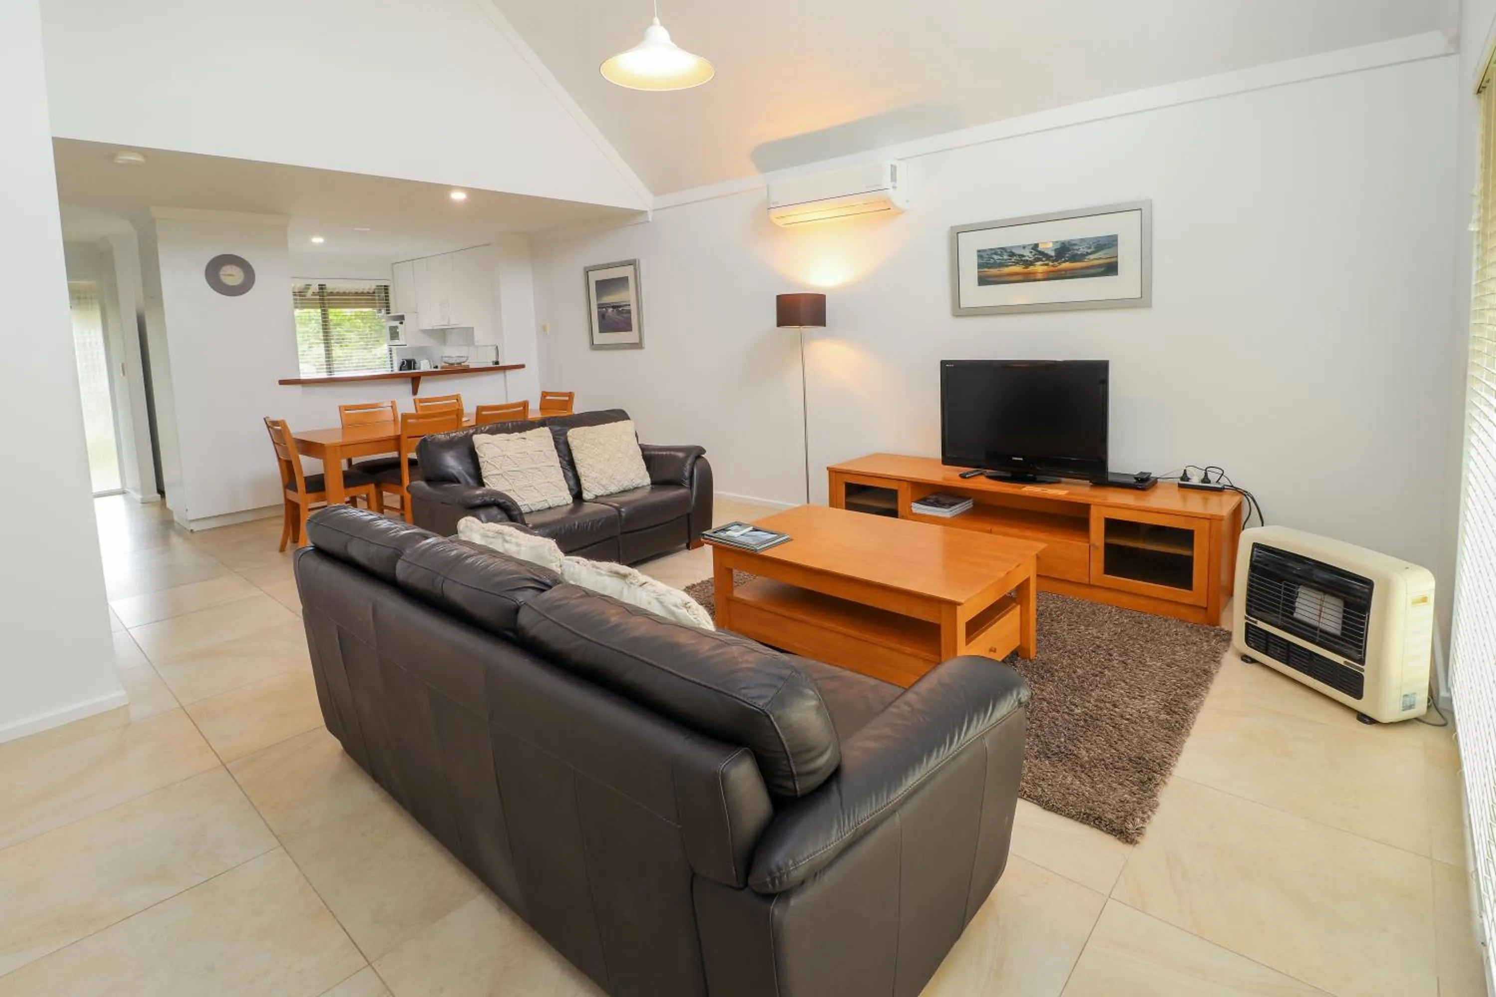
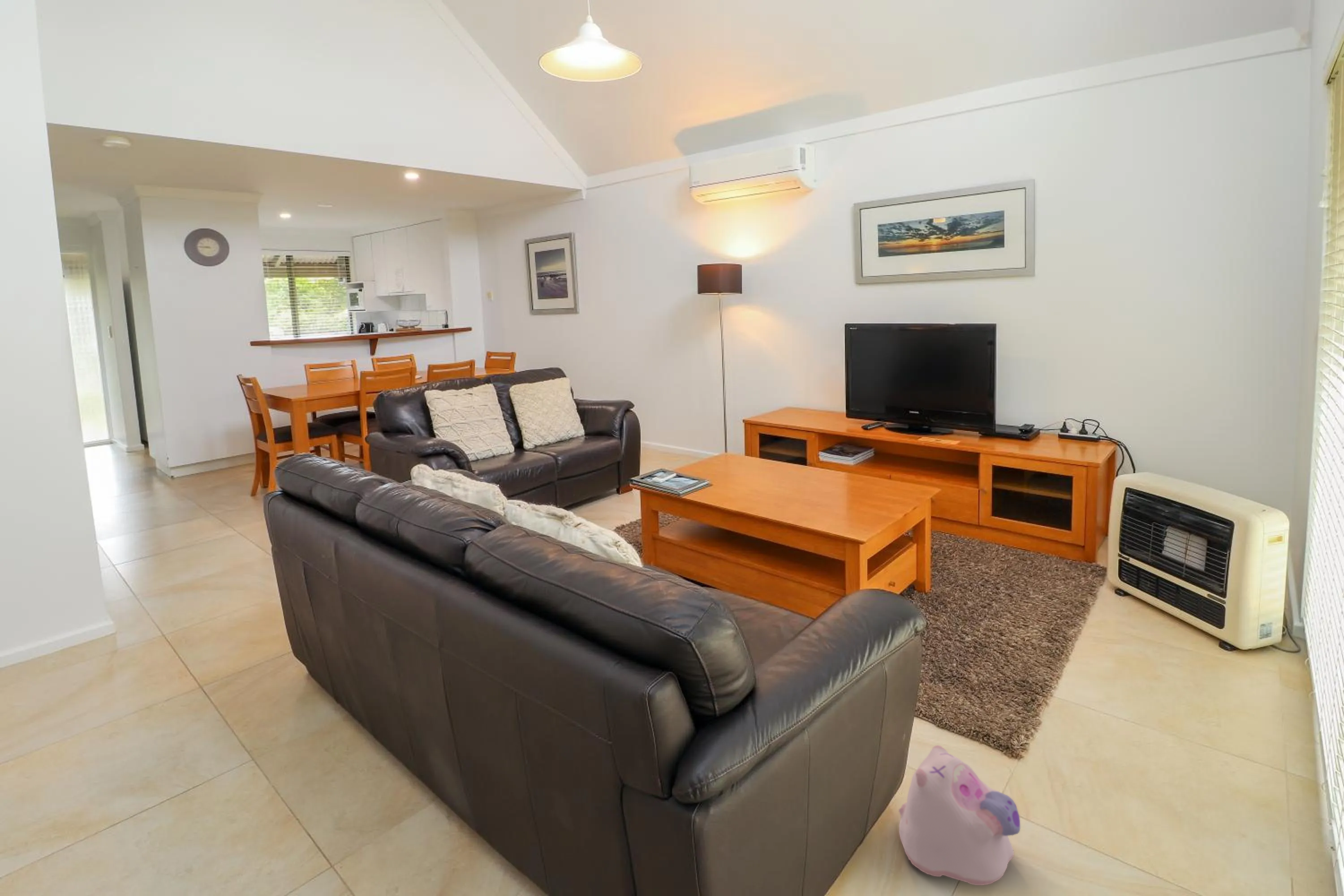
+ plush toy (958, 809)
